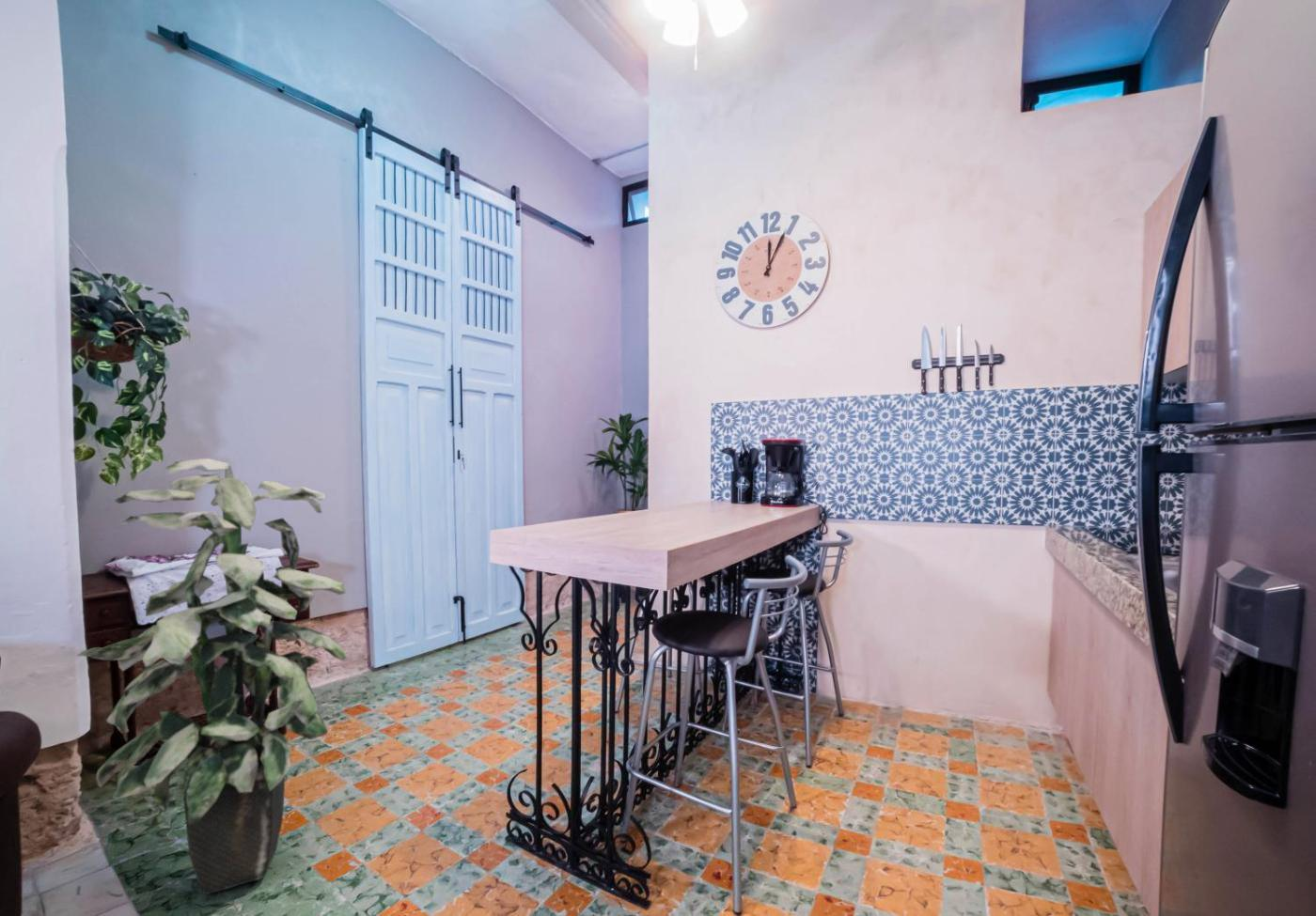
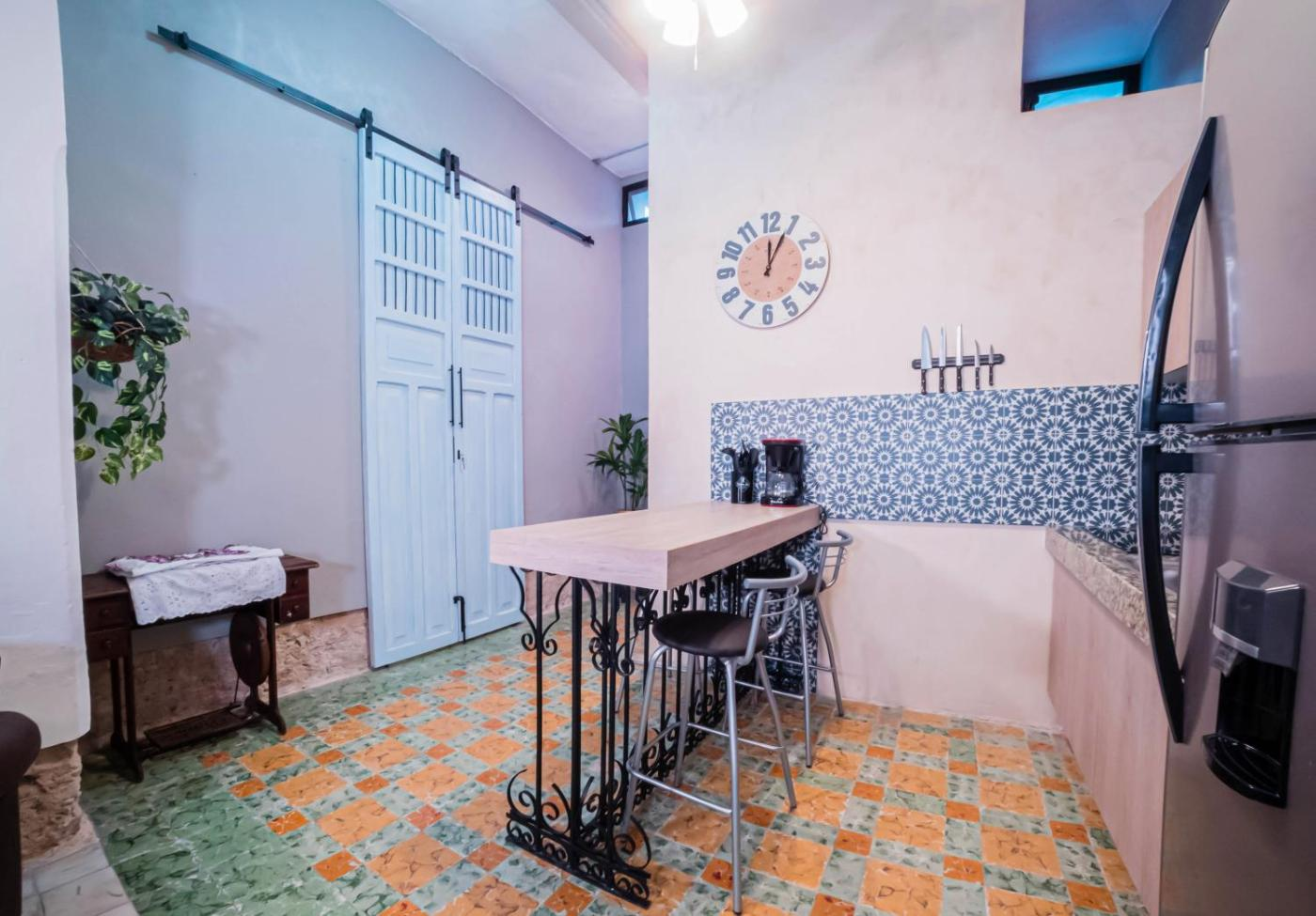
- indoor plant (223, 664)
